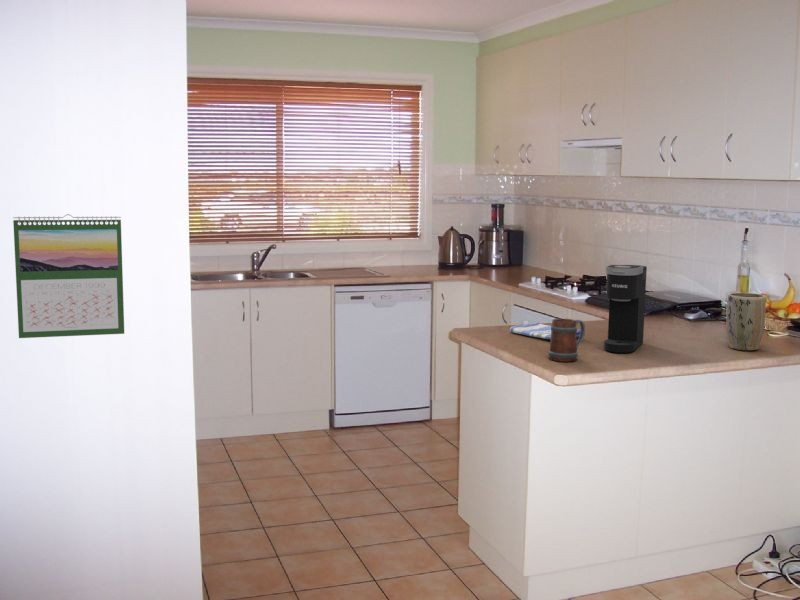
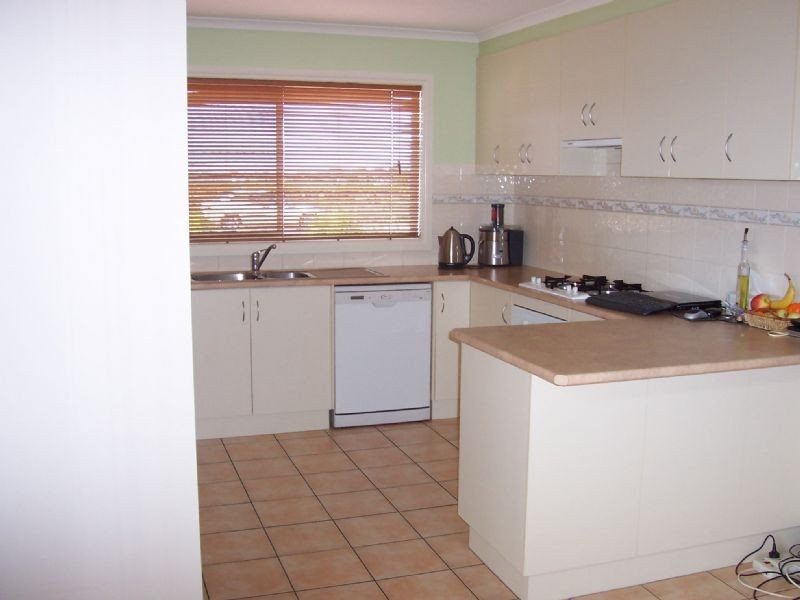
- calendar (70, 275)
- coffee maker (625, 306)
- mug (568, 339)
- dish towel (545, 331)
- plant pot (745, 321)
